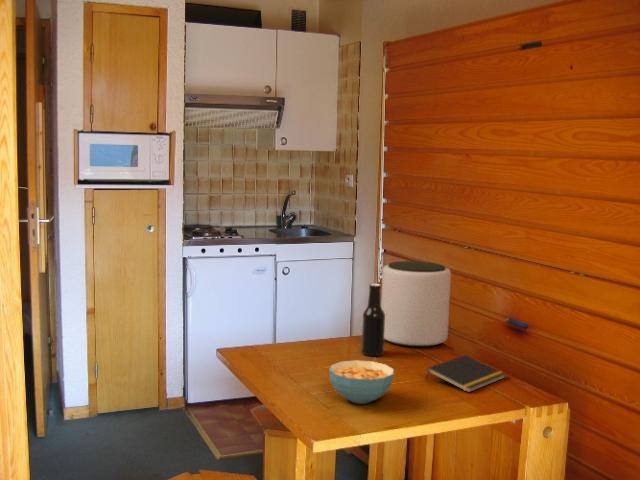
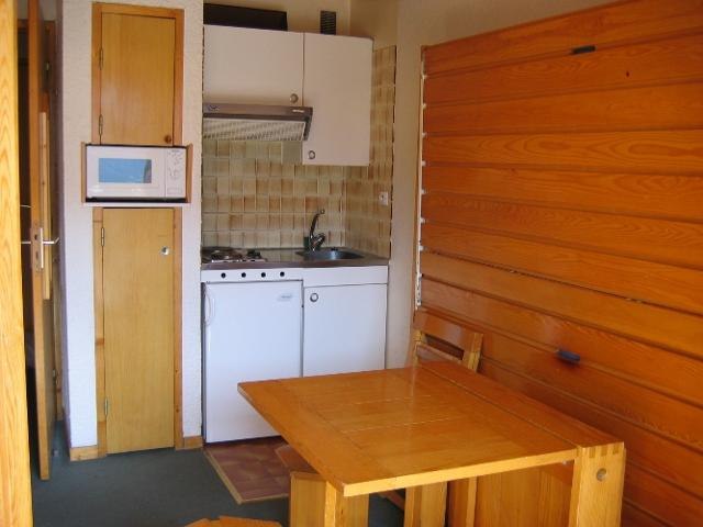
- notepad (466, 372)
- plant pot (415, 302)
- cereal bowl (361, 385)
- beer bottle (373, 319)
